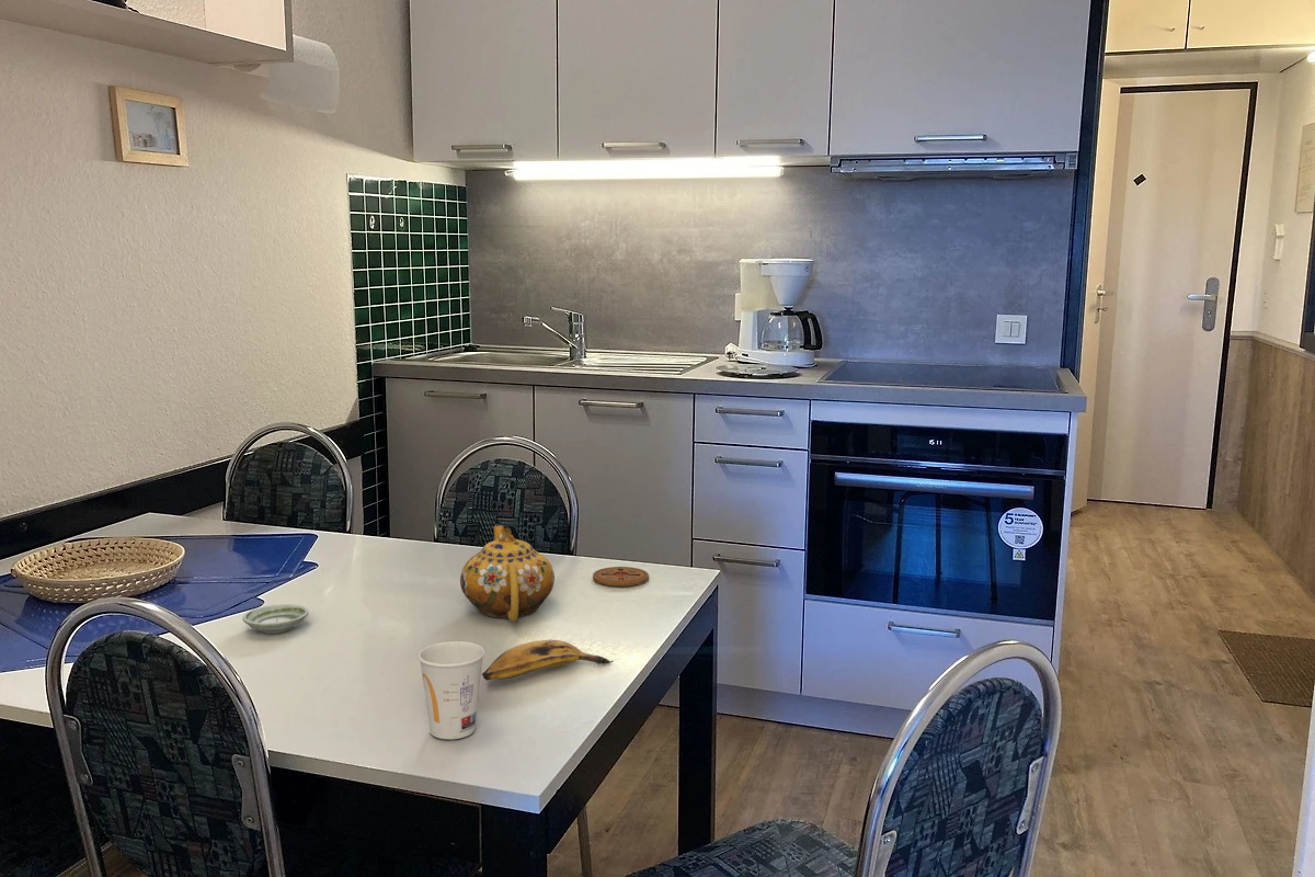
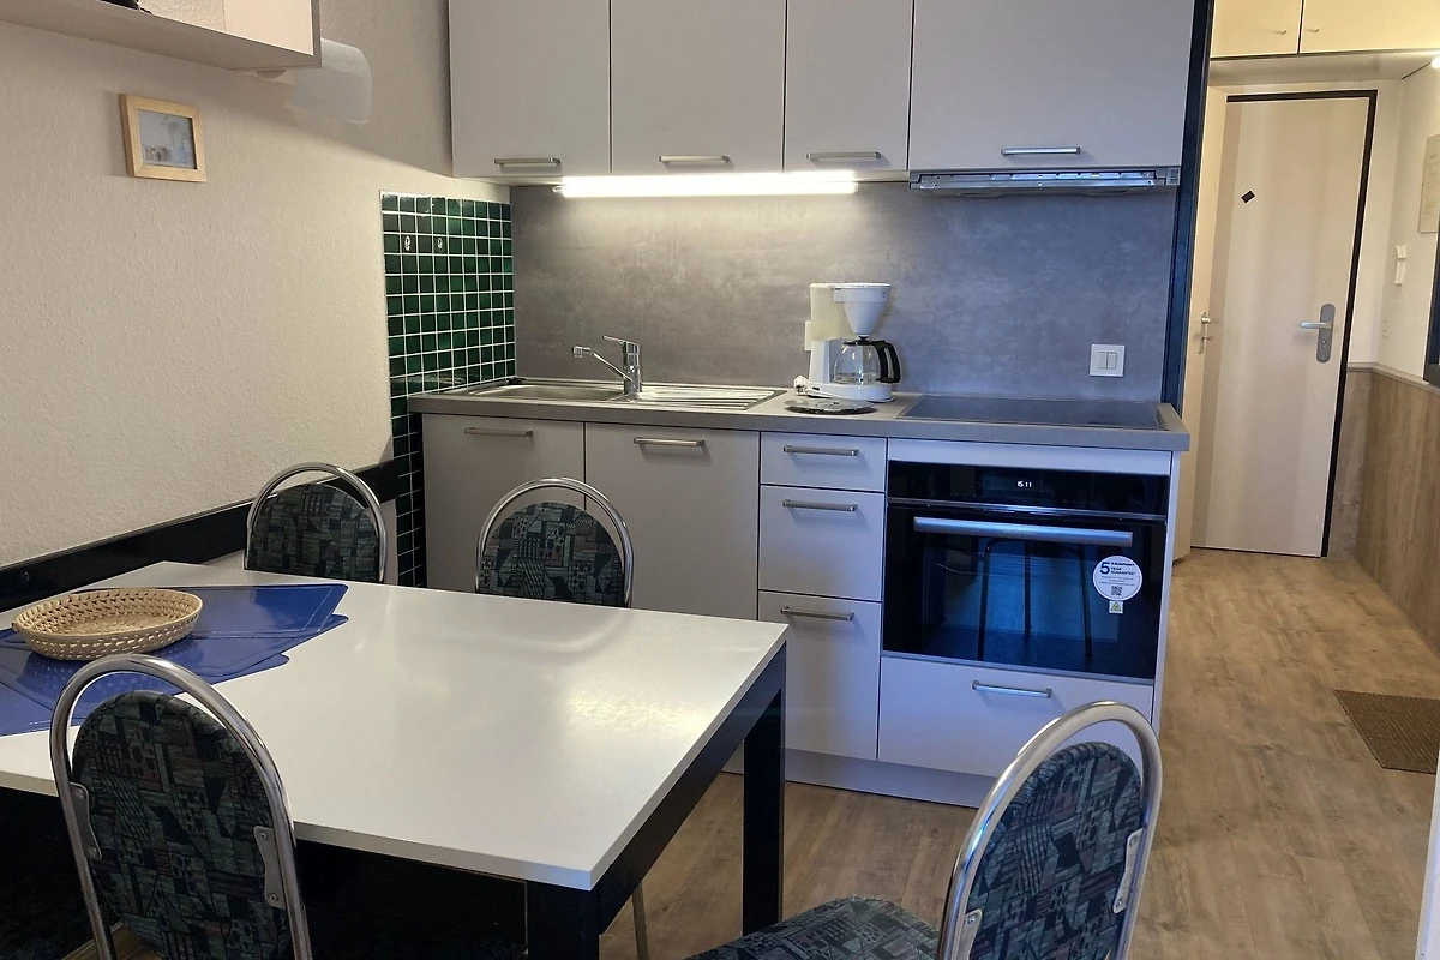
- banana (544, 657)
- saucer (276, 620)
- coaster (620, 576)
- teapot (507, 568)
- cup (451, 691)
